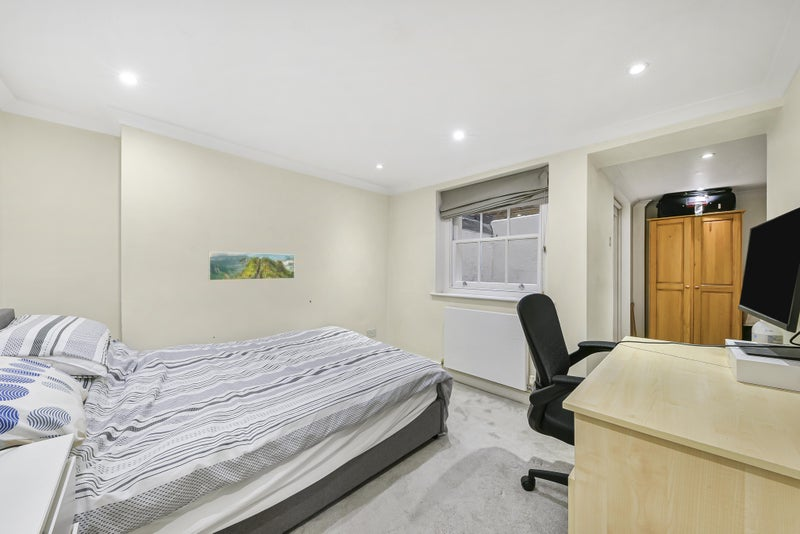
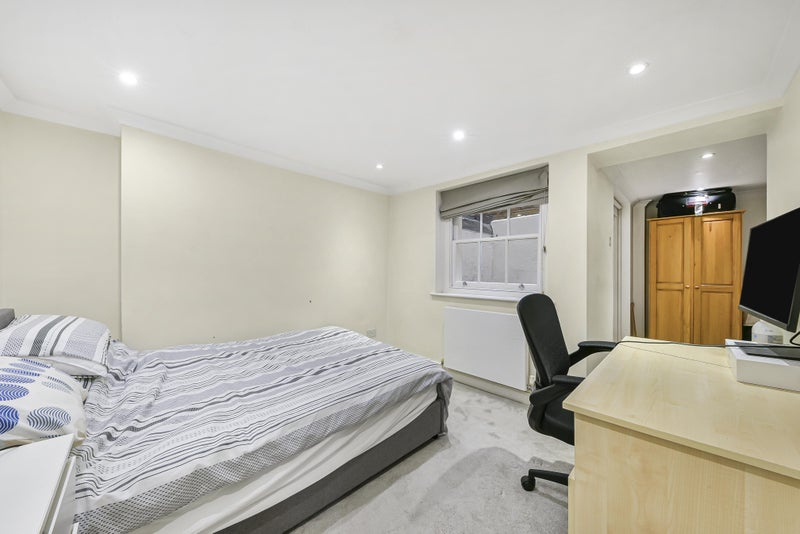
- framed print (255, 266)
